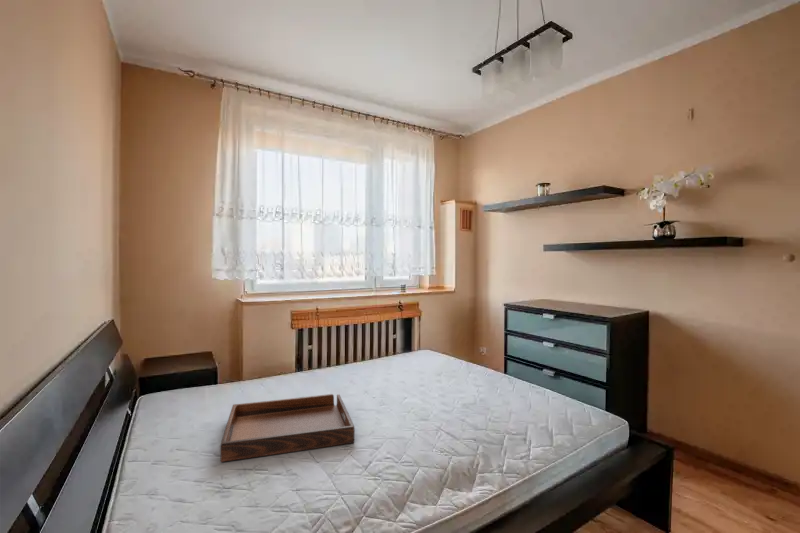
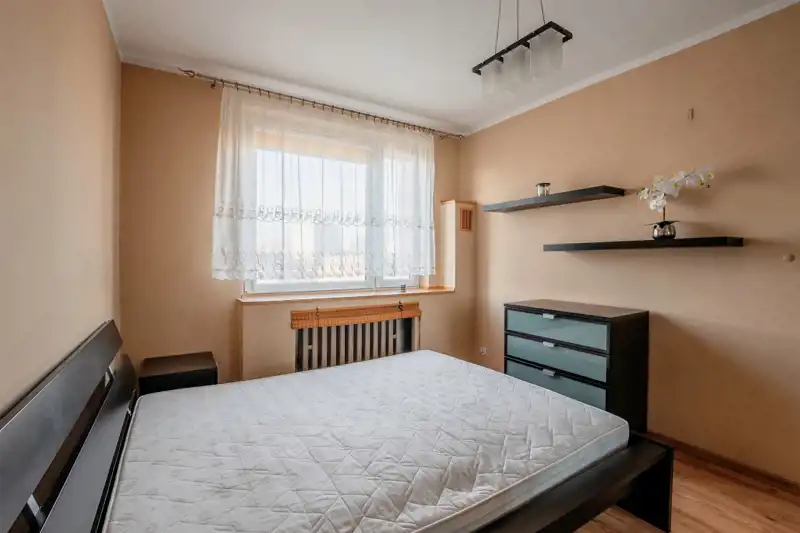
- serving tray (289, 422)
